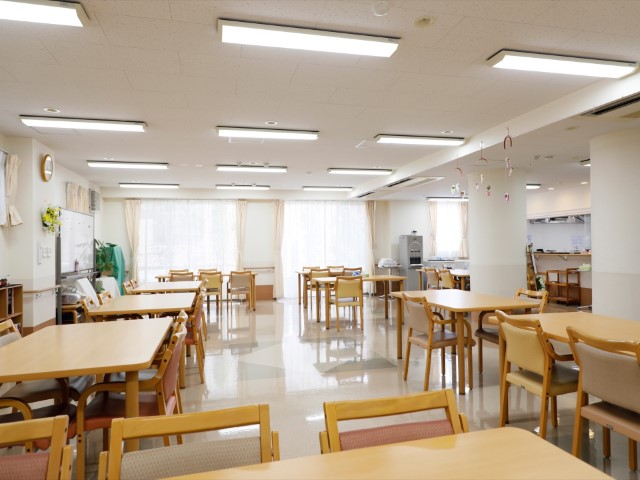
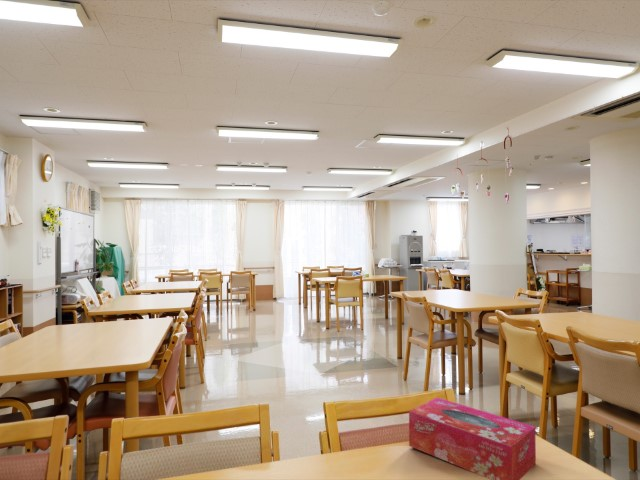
+ tissue box (469, 436)
